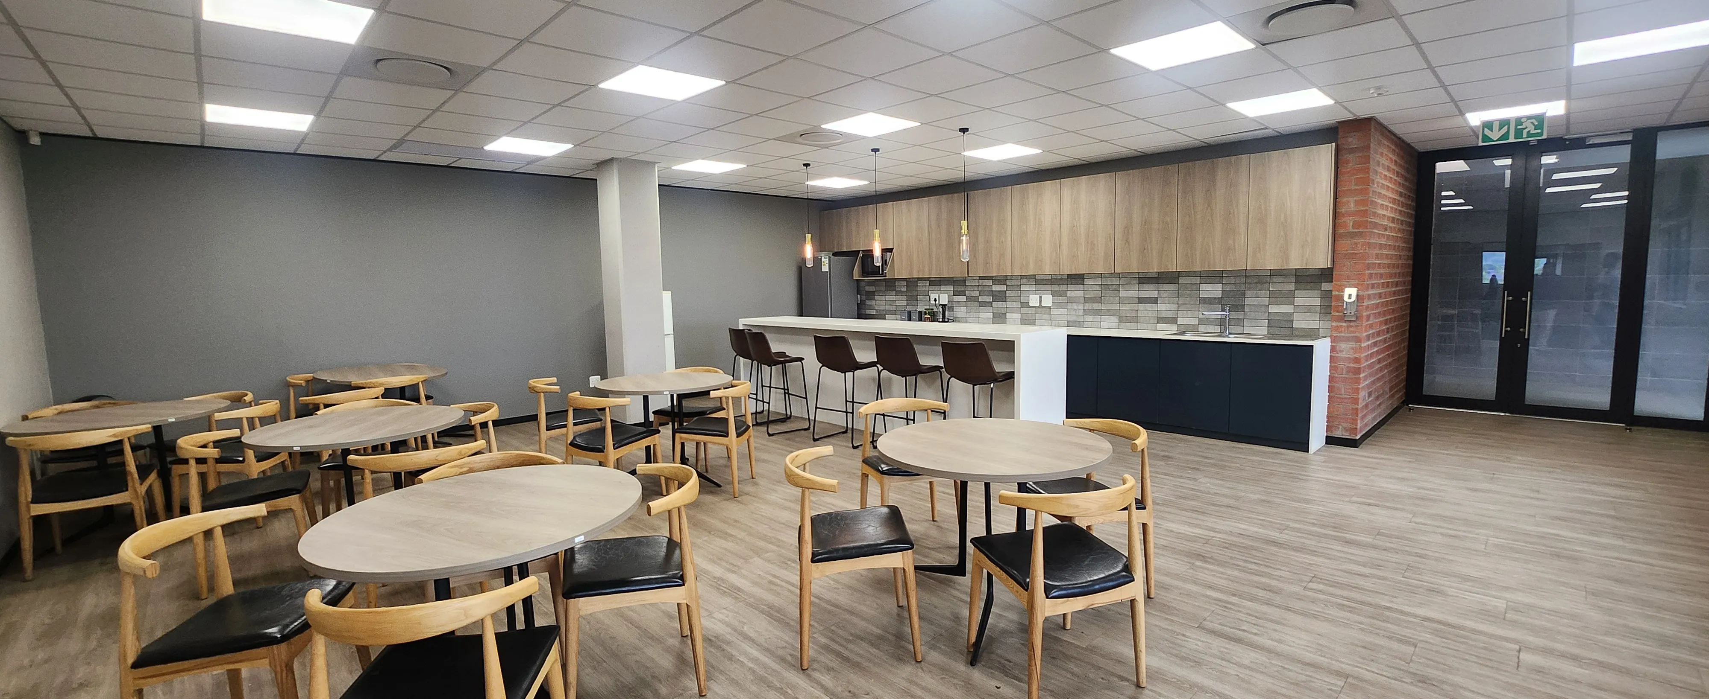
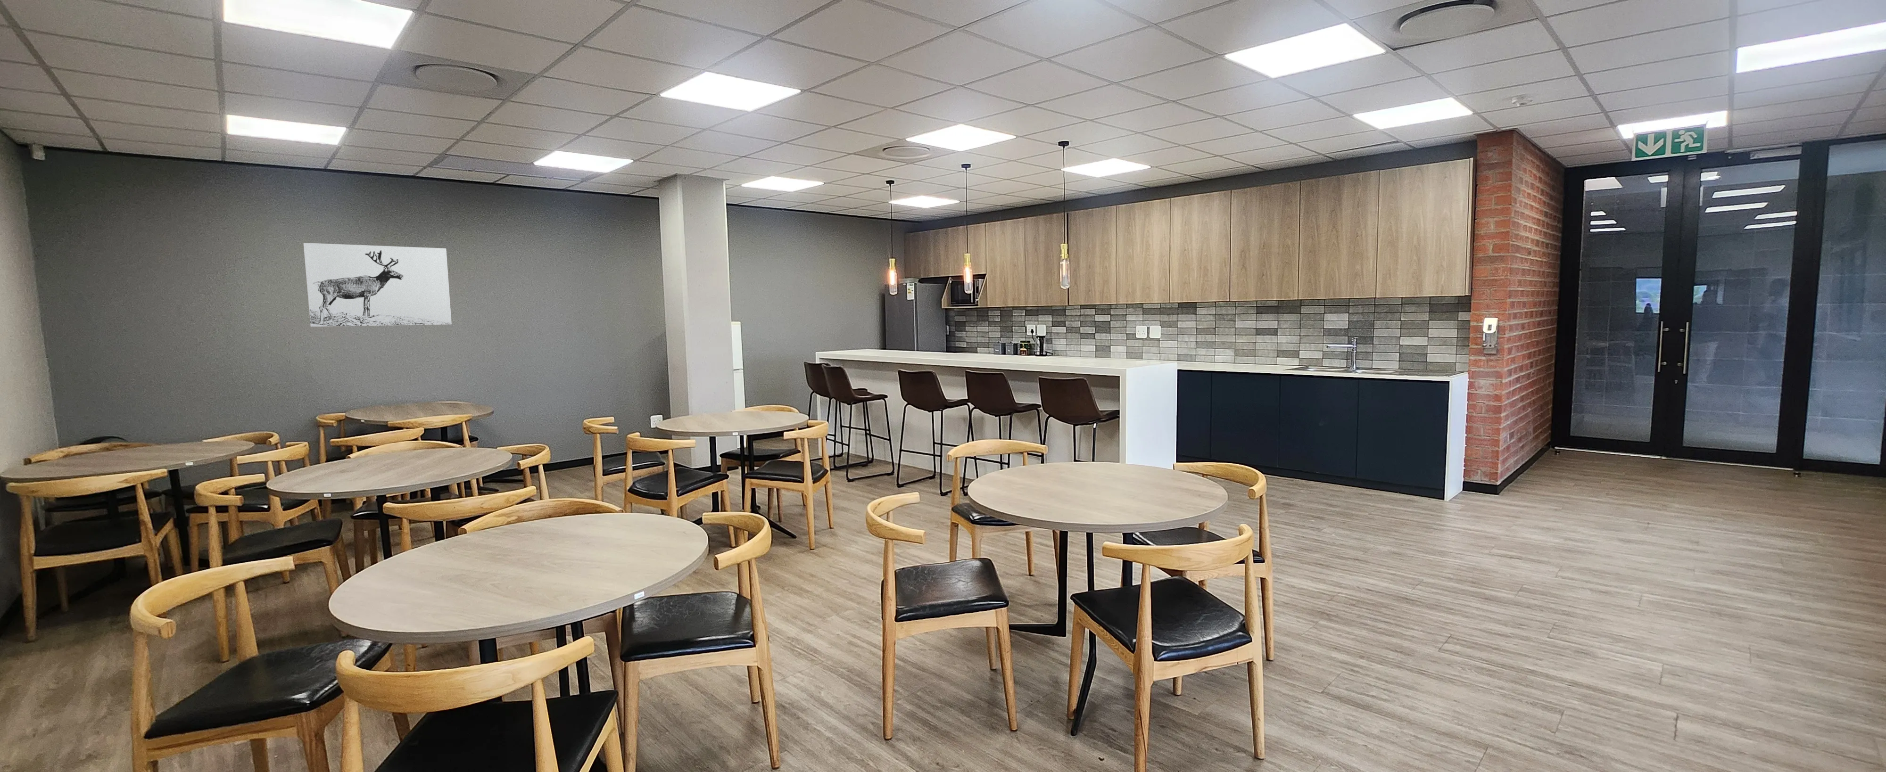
+ wall art (381, 286)
